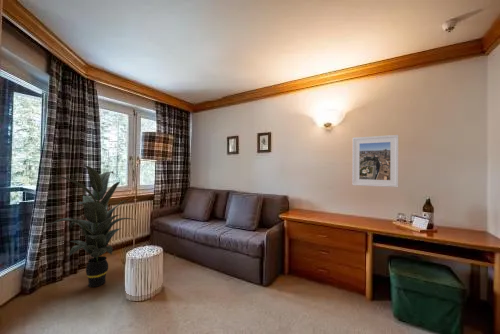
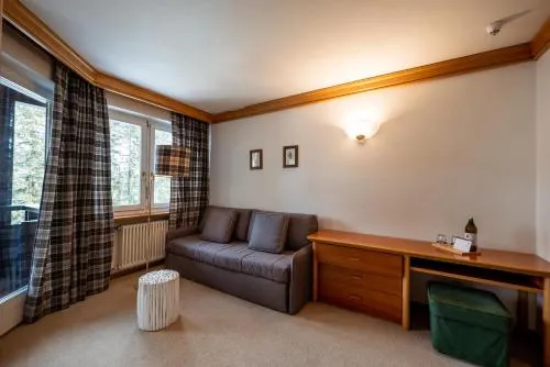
- indoor plant (91, 225)
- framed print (374, 161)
